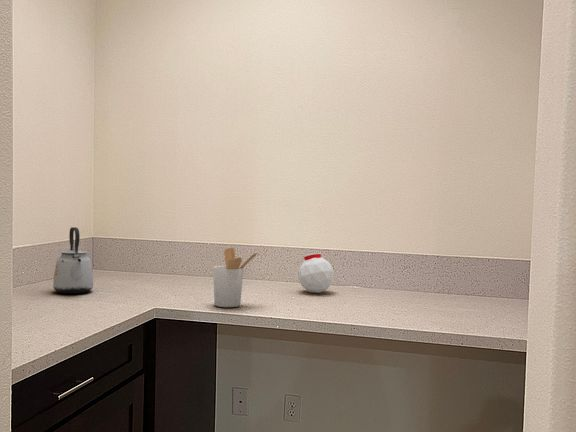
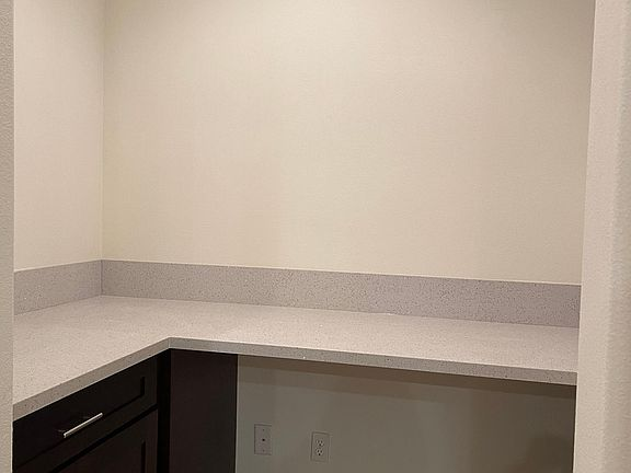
- utensil holder (236, 277)
- jar (316, 272)
- kettle (75, 260)
